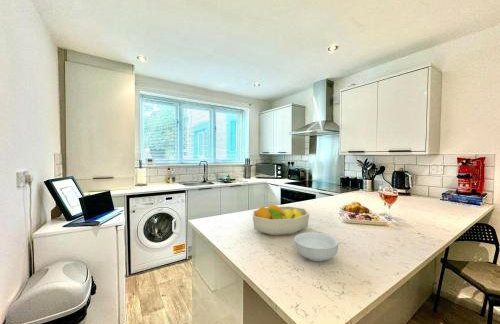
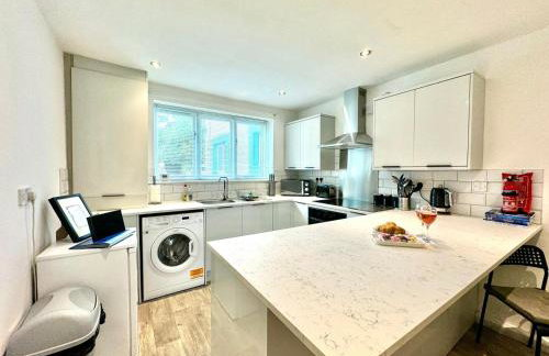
- fruit bowl (280, 216)
- cereal bowl (315, 248)
